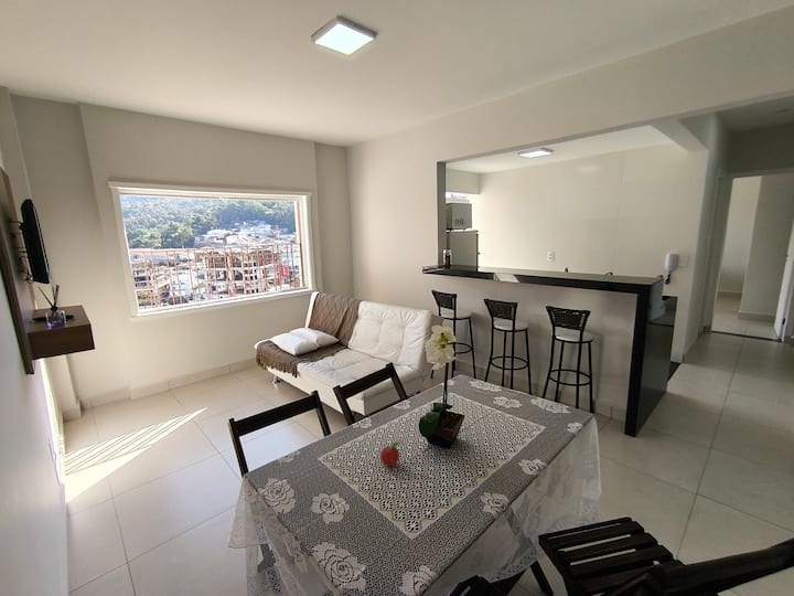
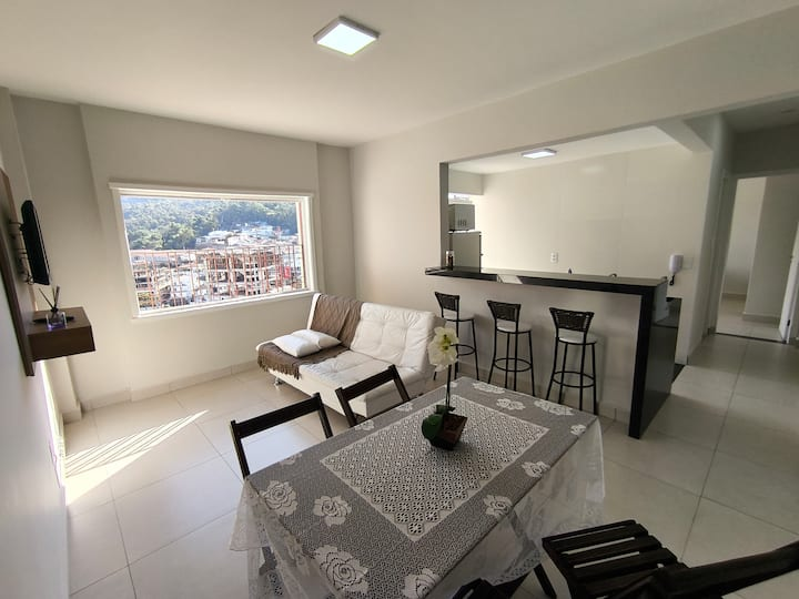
- fruit (391, 451)
